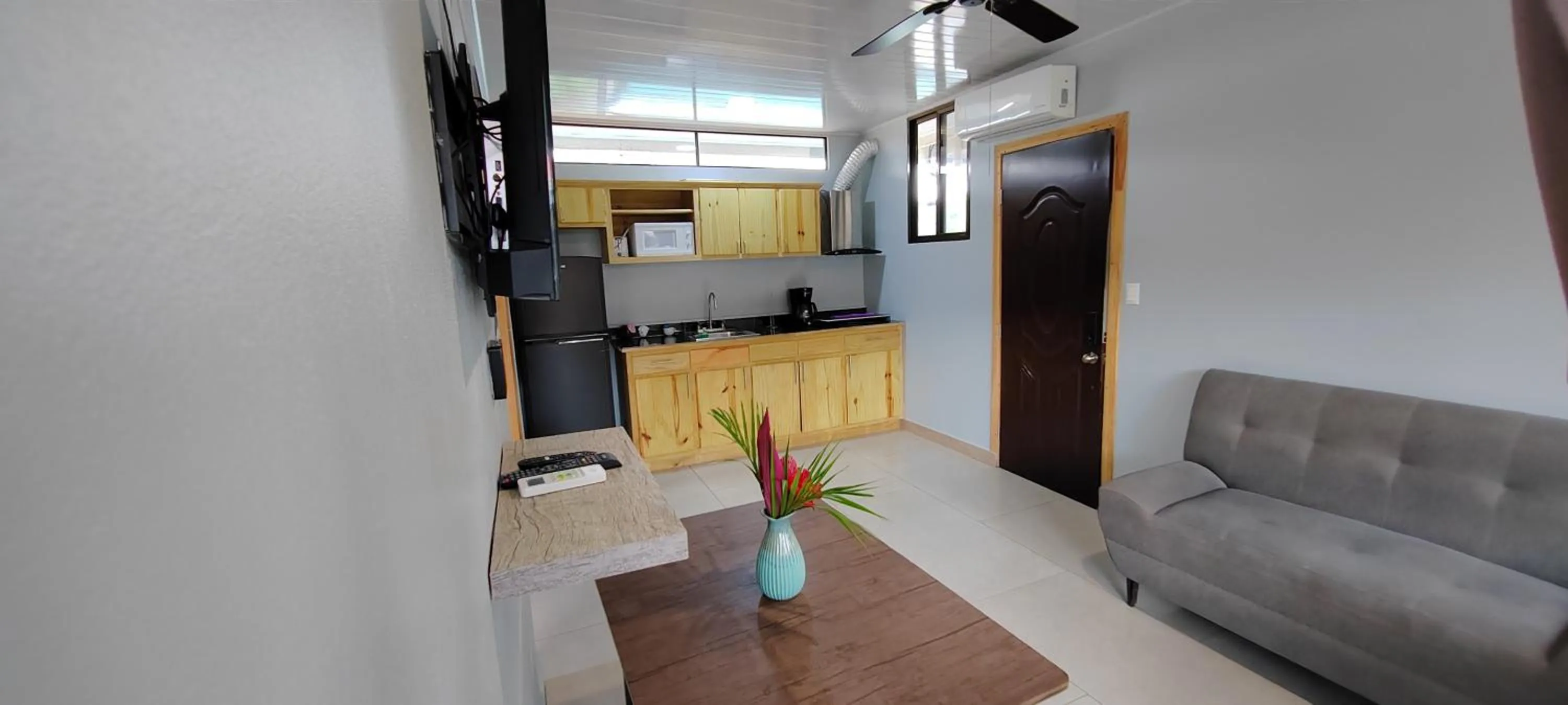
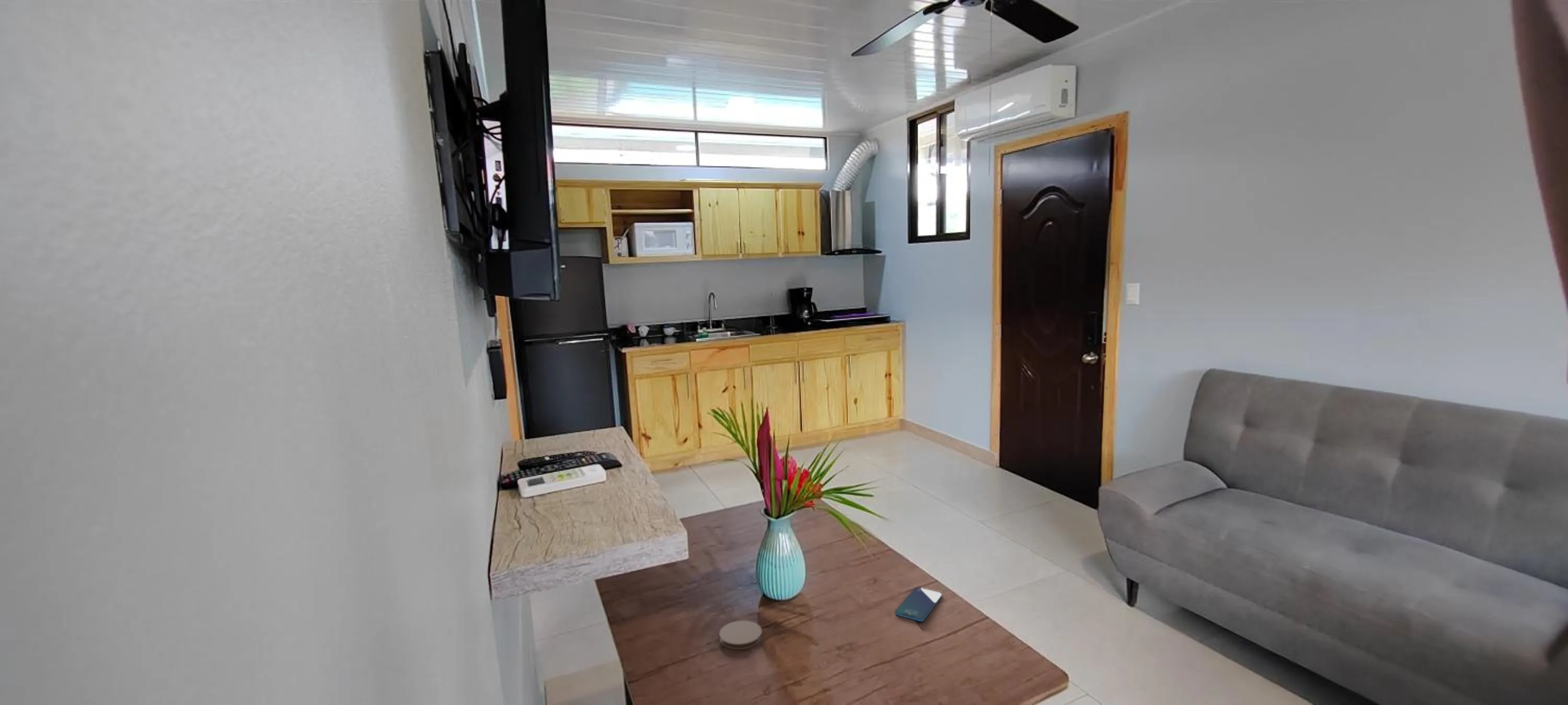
+ smartphone (919, 603)
+ coaster (741, 634)
